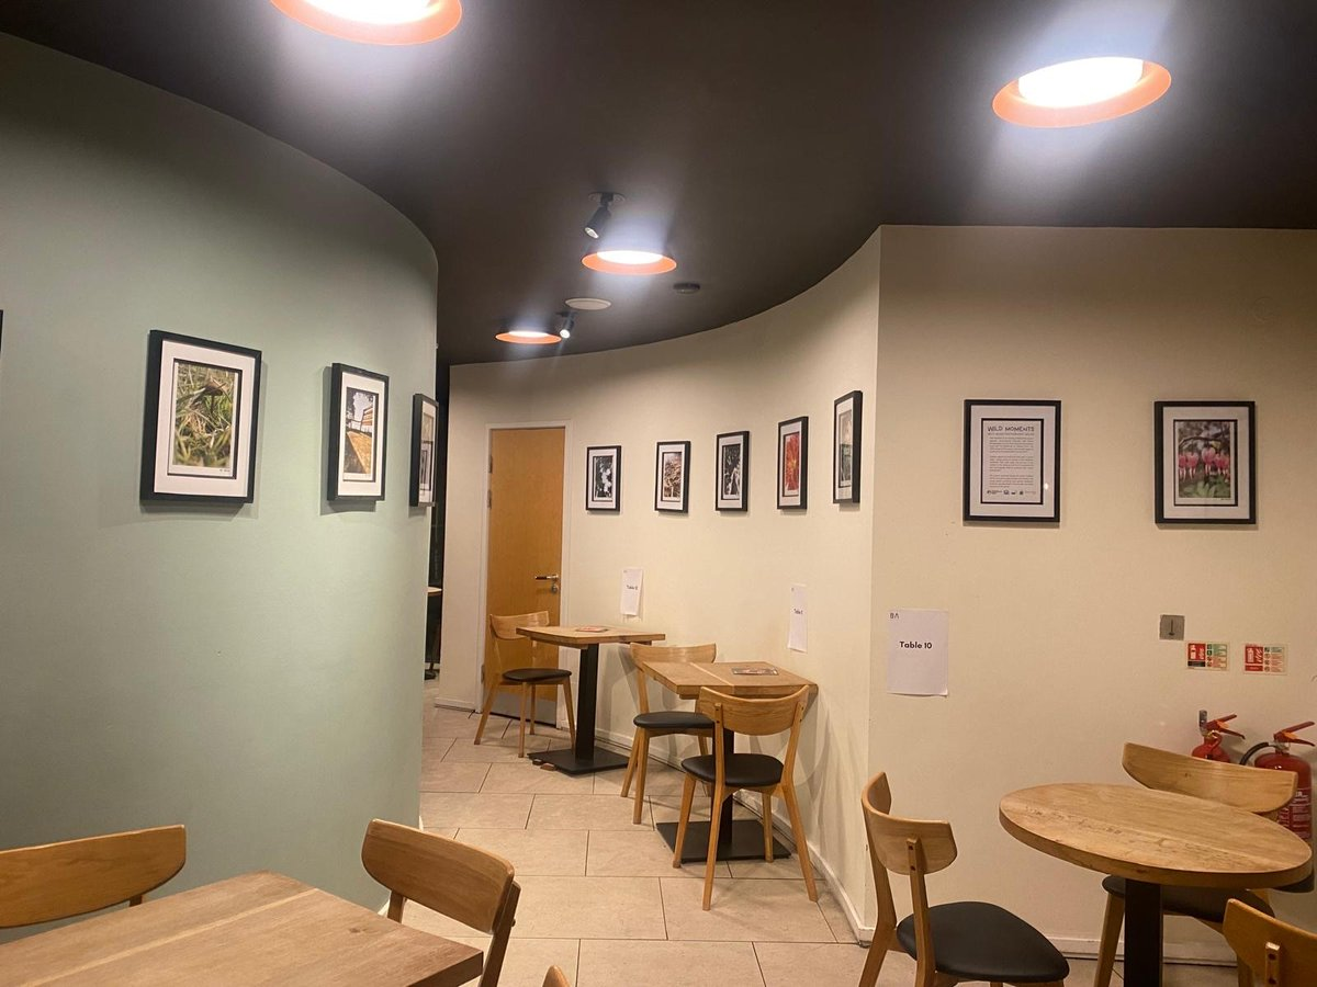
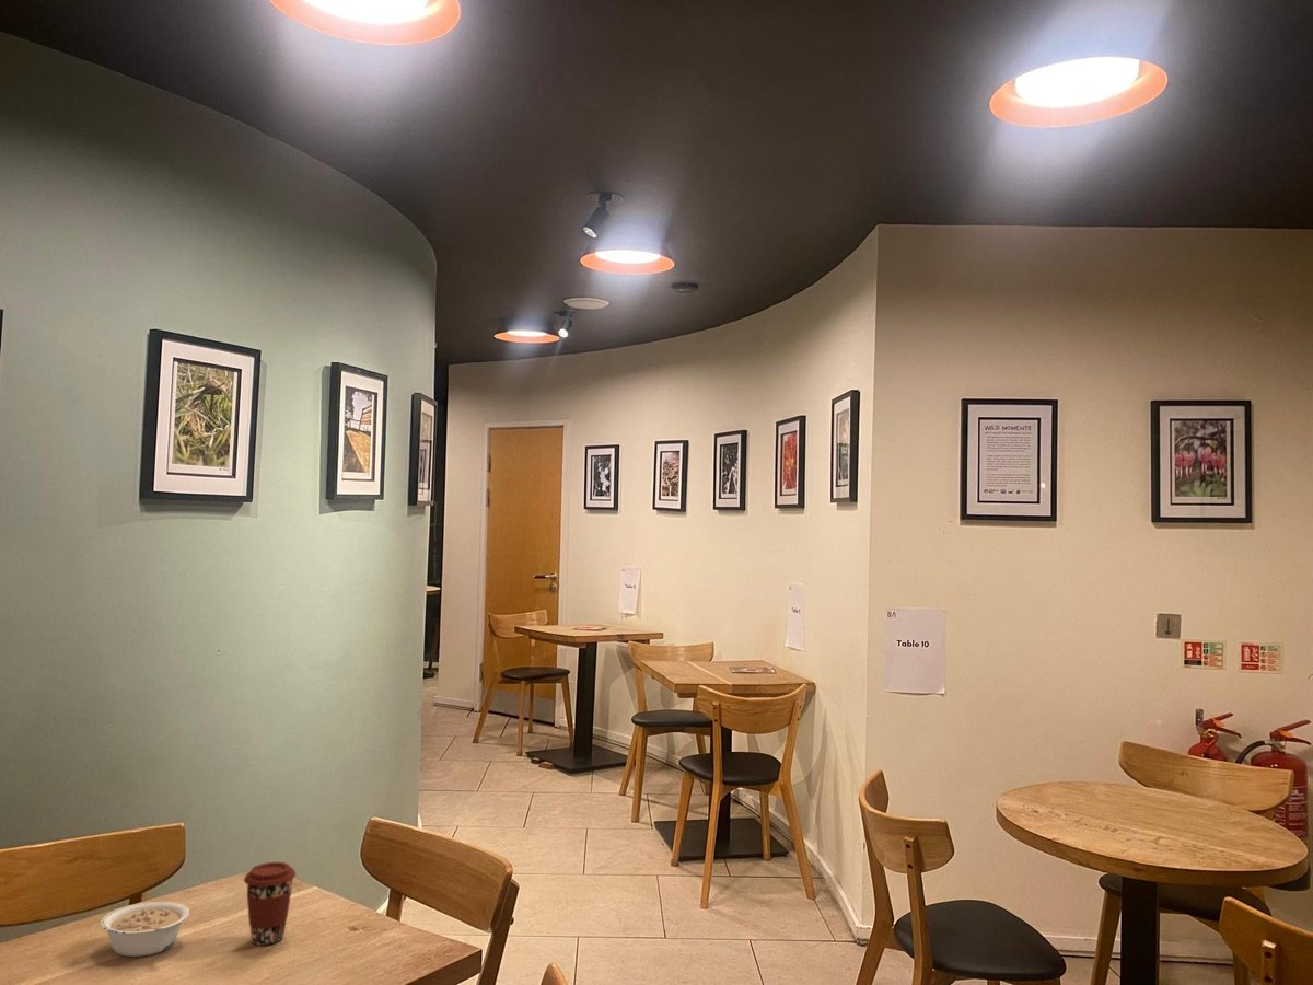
+ coffee cup (268, 903)
+ legume (148, 928)
